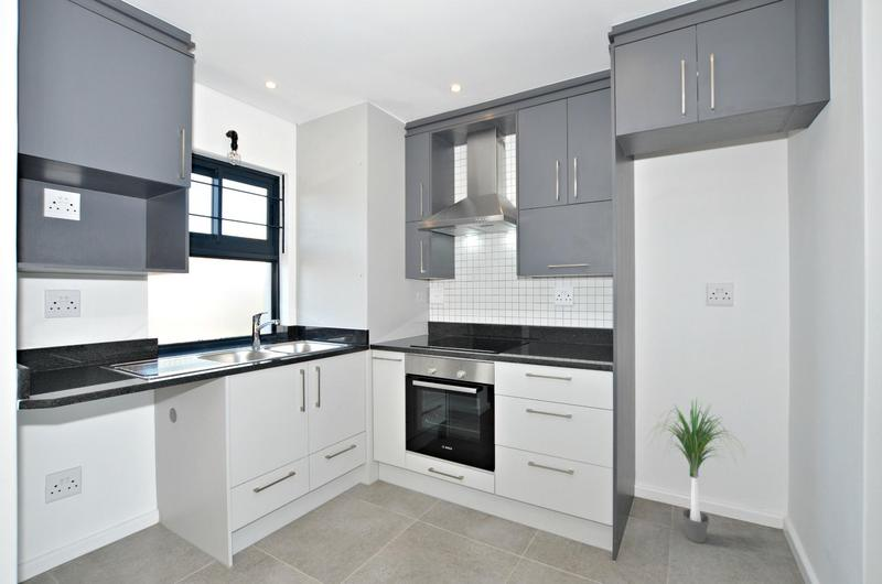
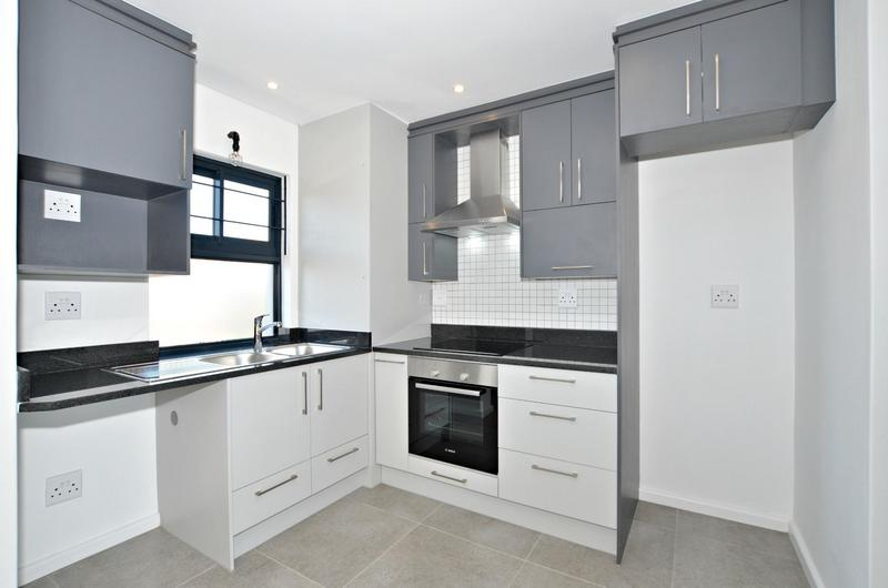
- potted plant (693, 464)
